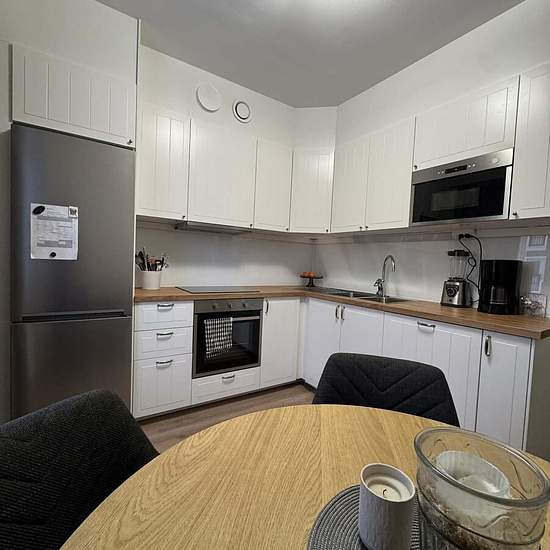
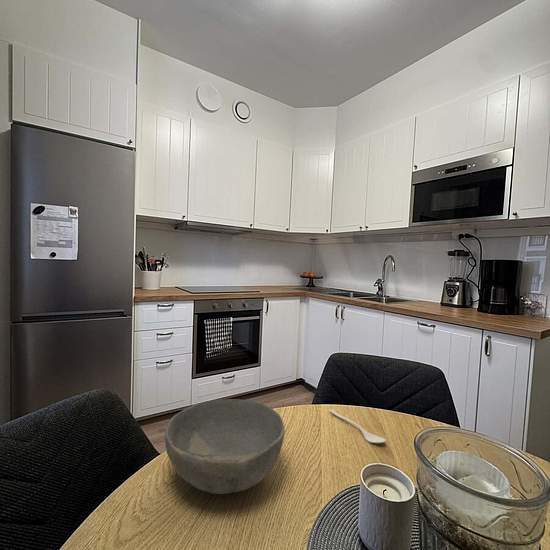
+ spoon (354, 424)
+ bowl (225, 445)
